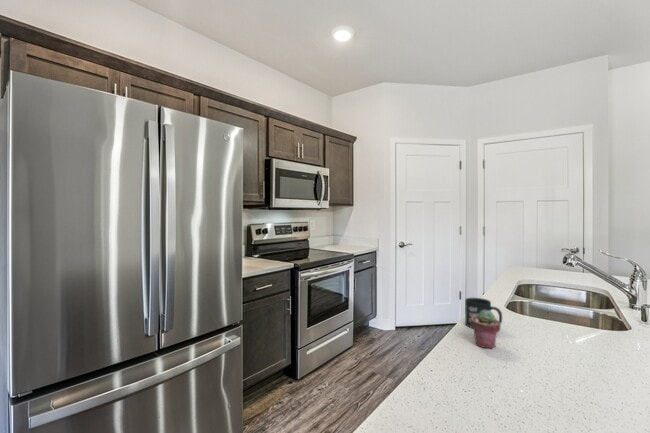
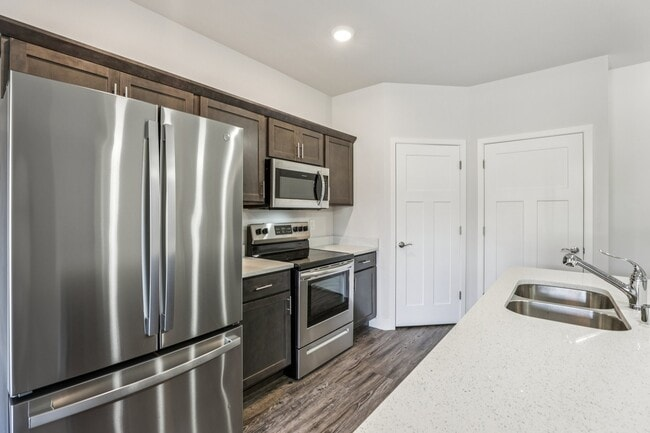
- potted succulent (485, 327)
- mug (481, 310)
